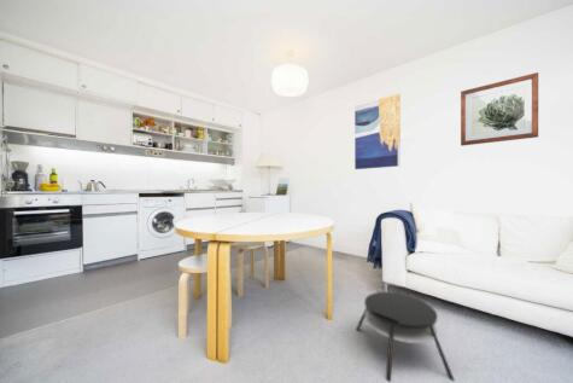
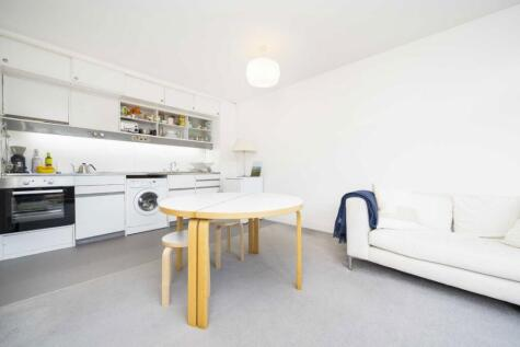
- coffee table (398, 327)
- wall art (375, 134)
- wall art (496, 112)
